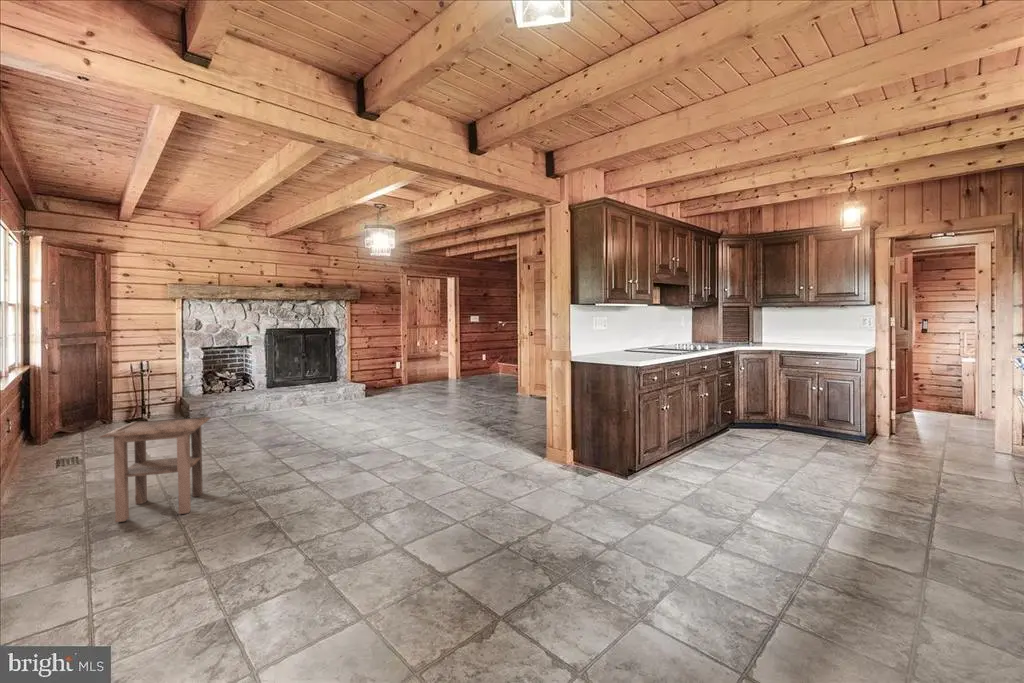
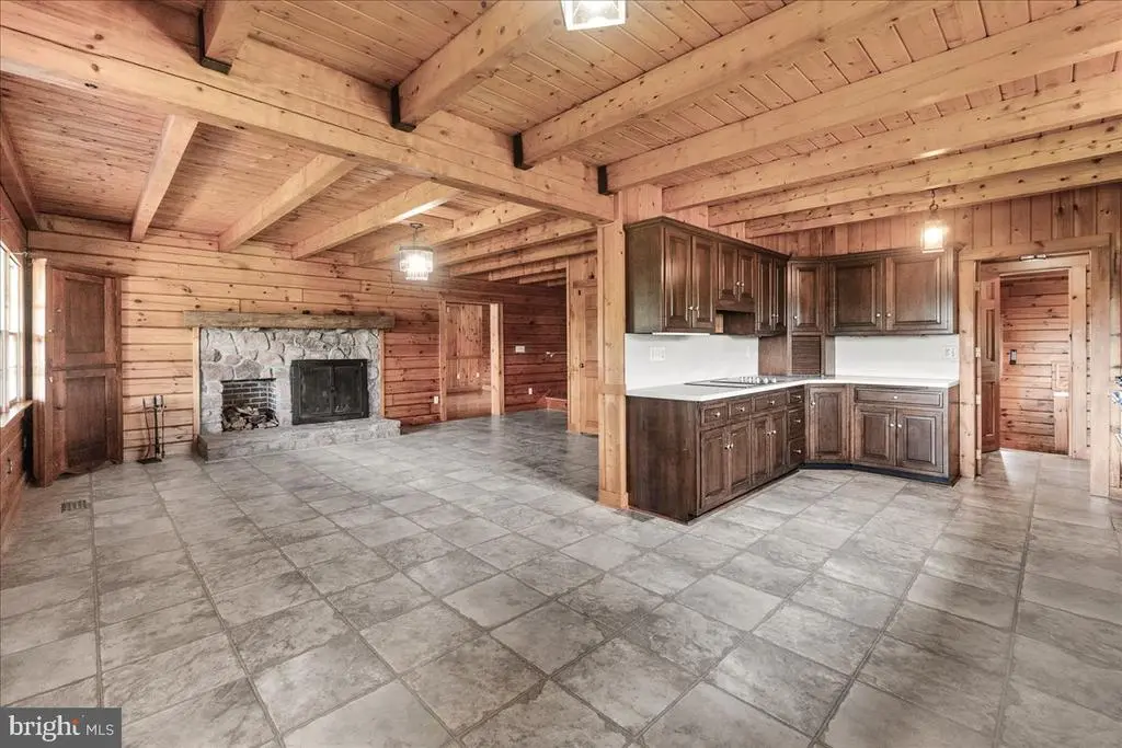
- side table (161, 465)
